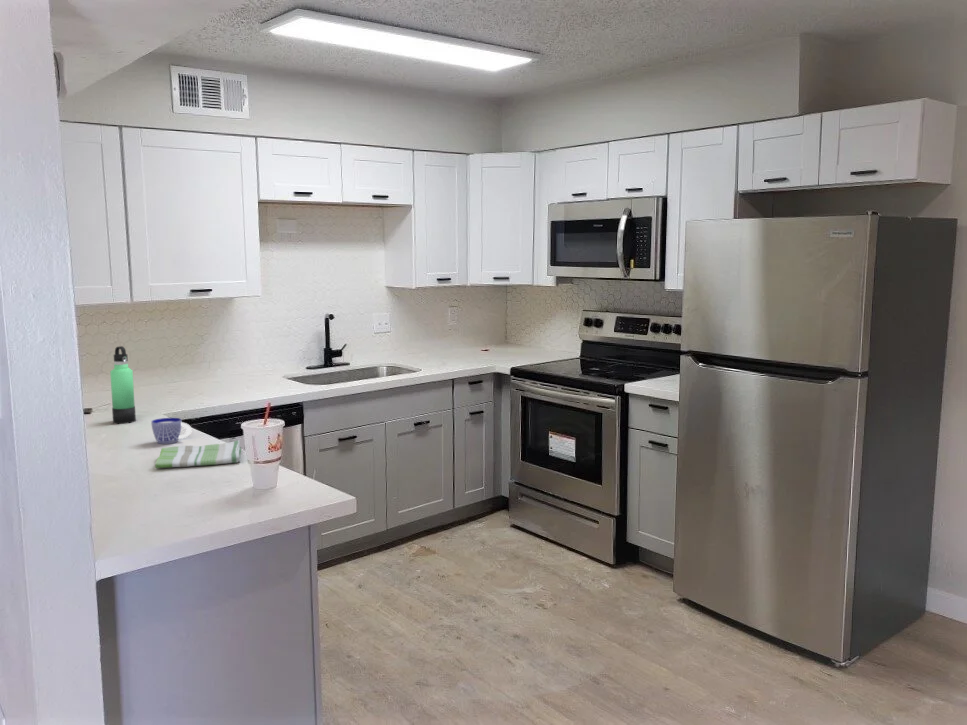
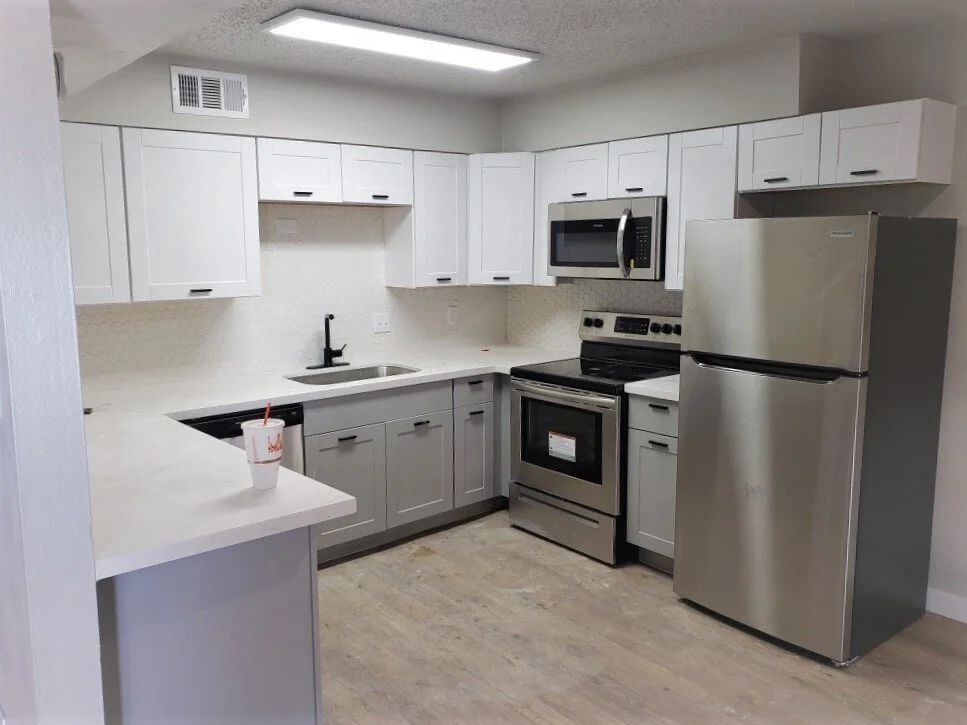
- thermos bottle (122, 384)
- cup (171, 431)
- dish towel (200, 453)
